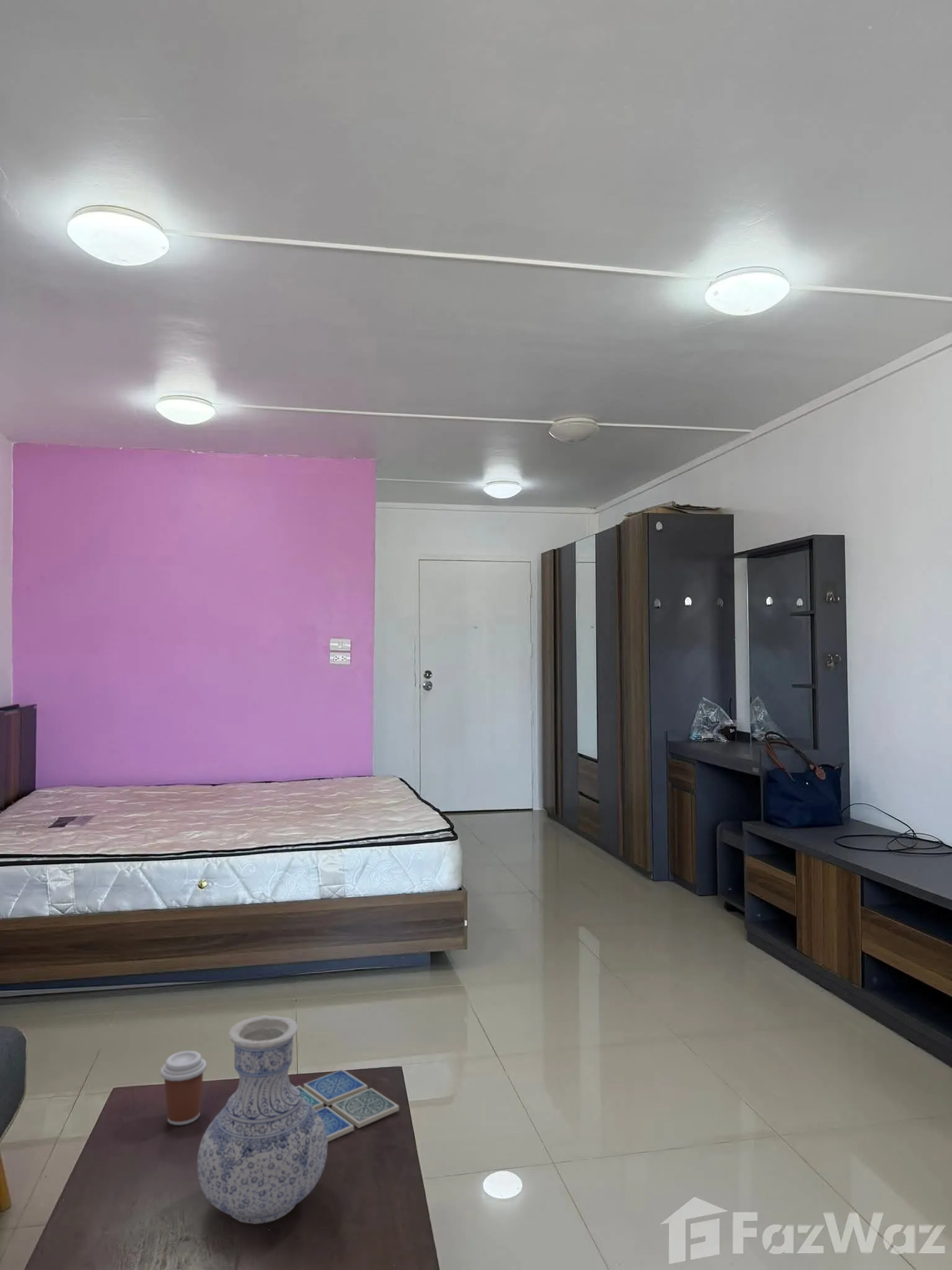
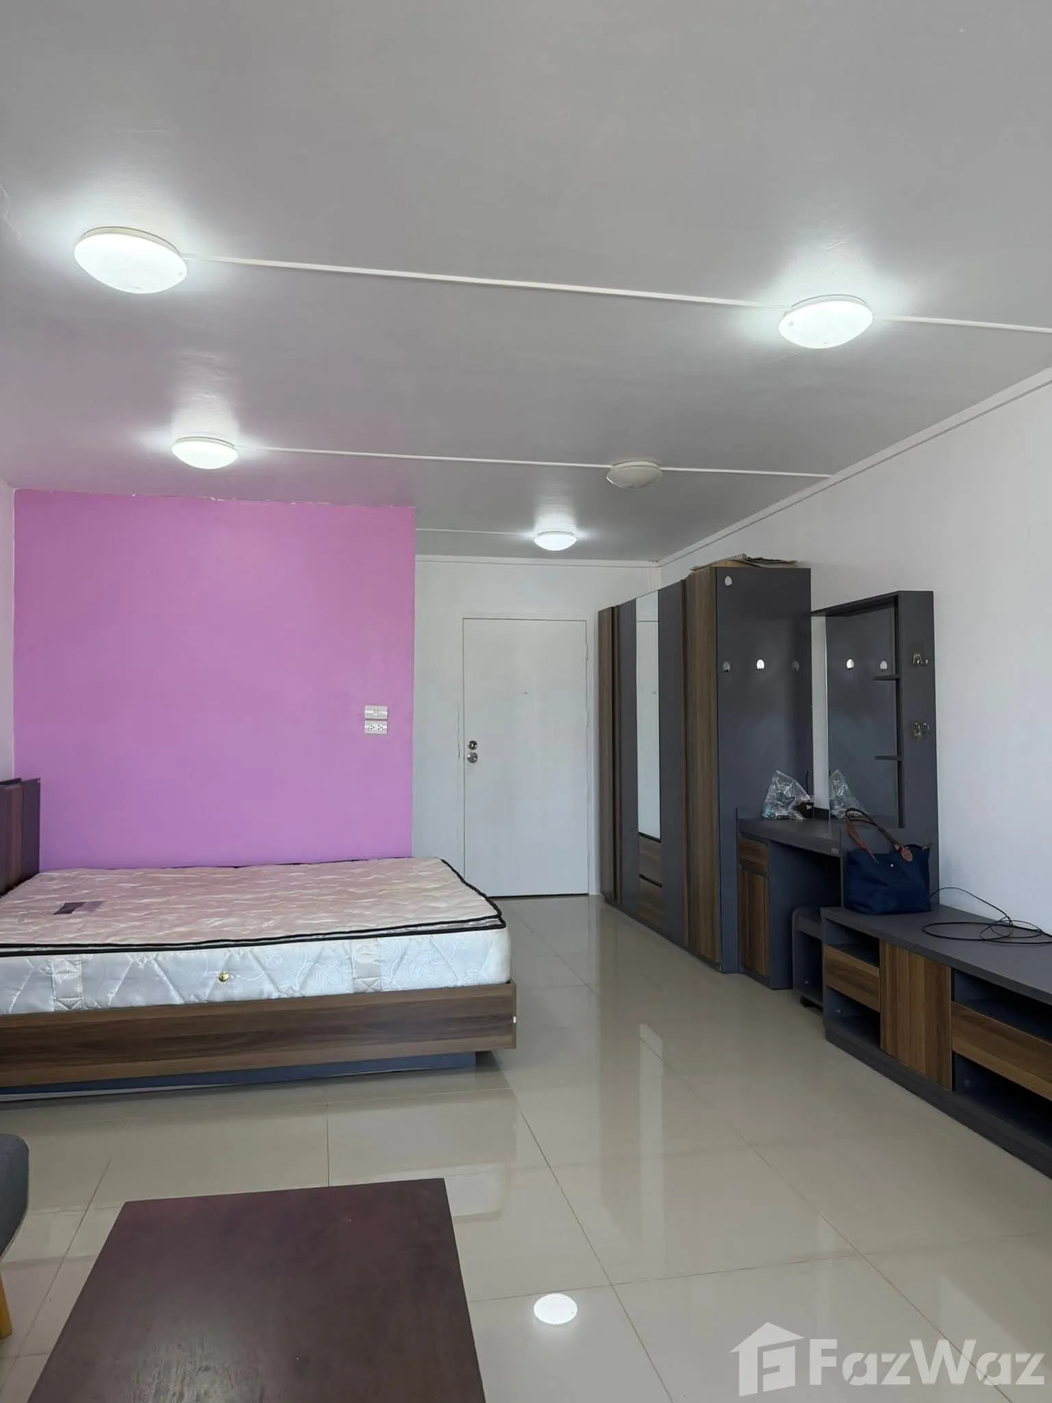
- coffee cup (183, 1087)
- drink coaster (327, 1106)
- vase (263, 1115)
